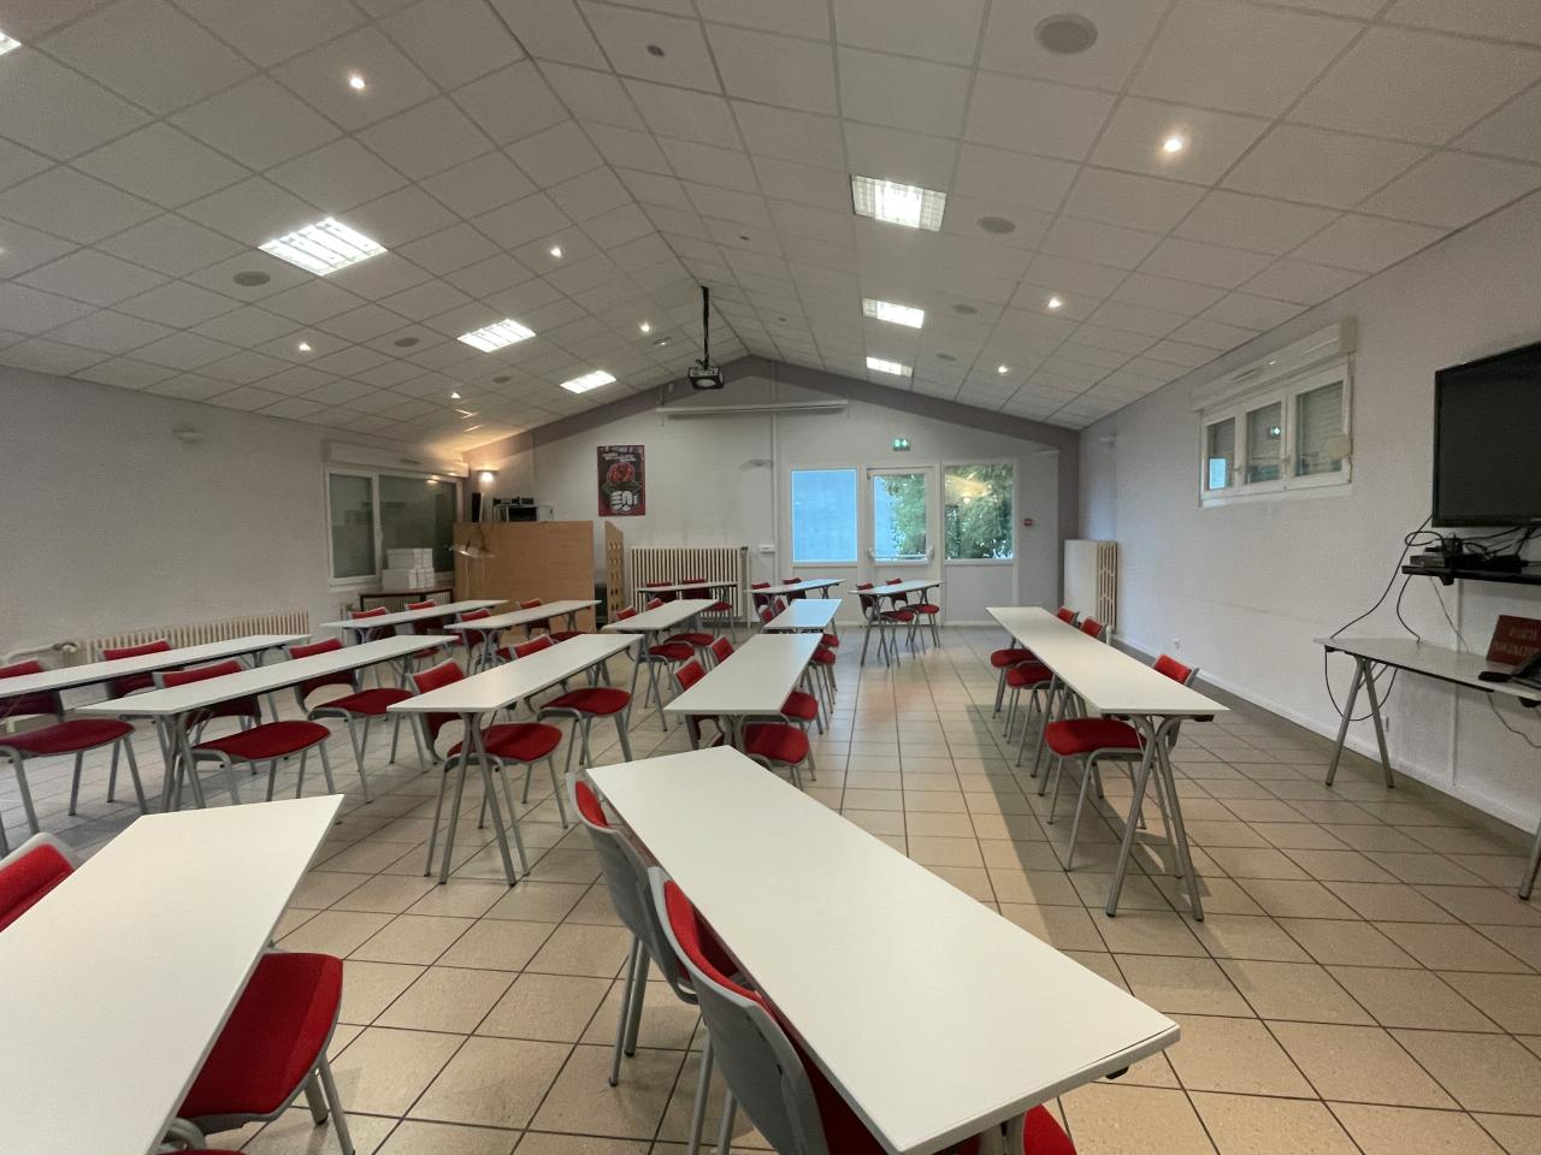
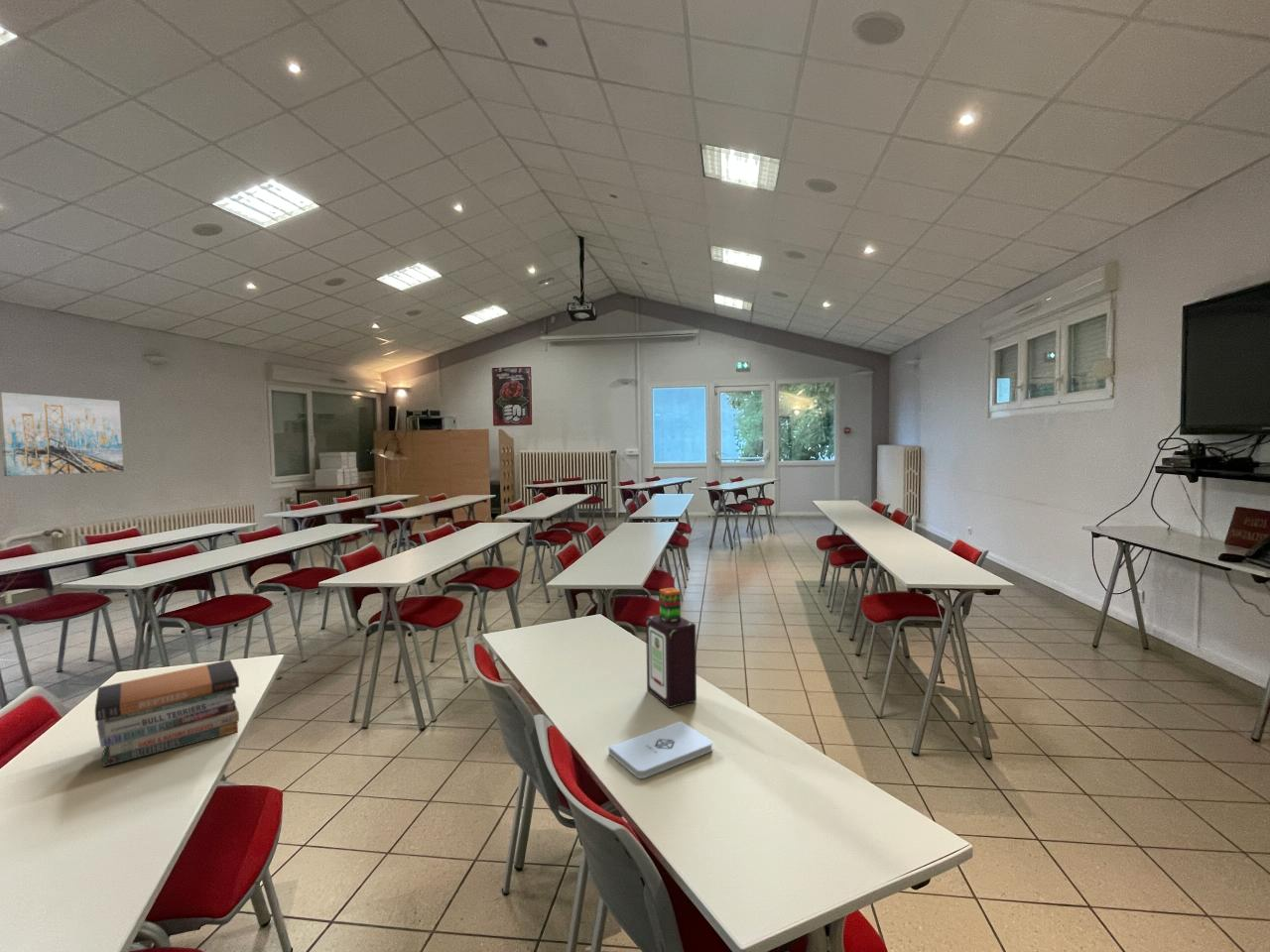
+ bottle (670, 643)
+ book stack (170, 709)
+ wall art (66, 435)
+ notepad (662, 748)
